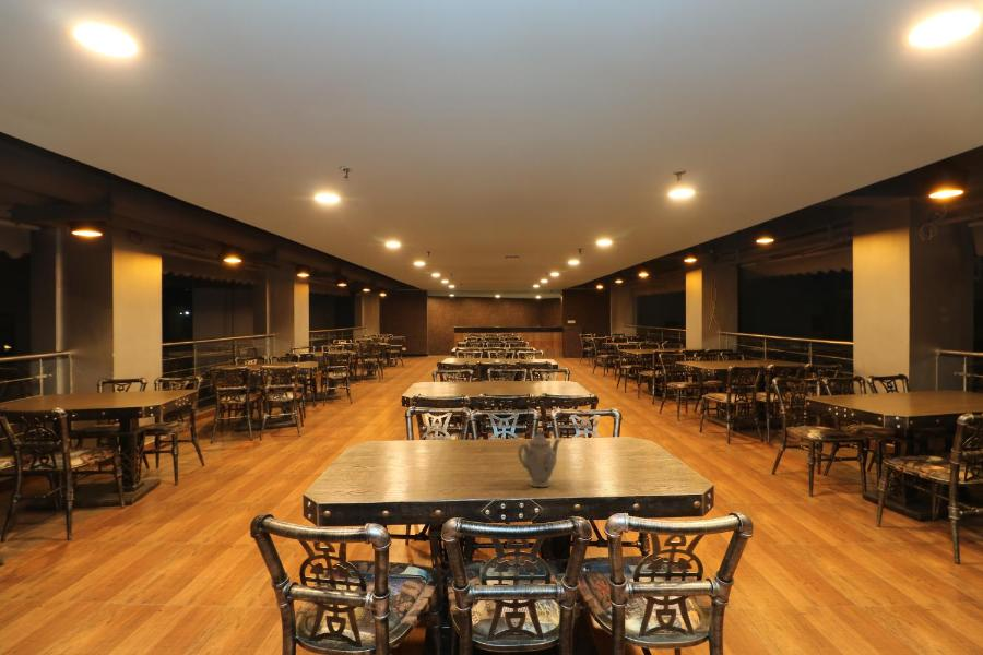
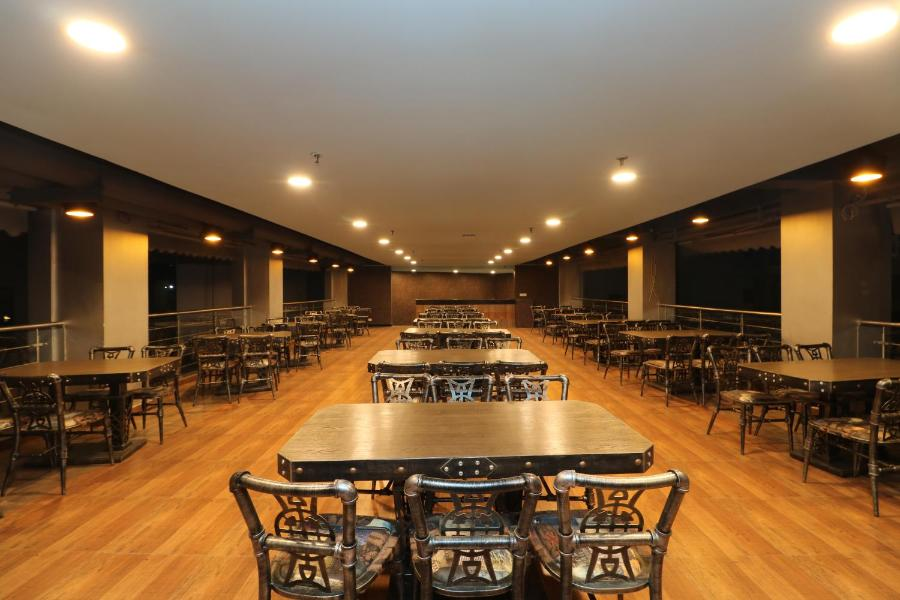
- chinaware (540, 455)
